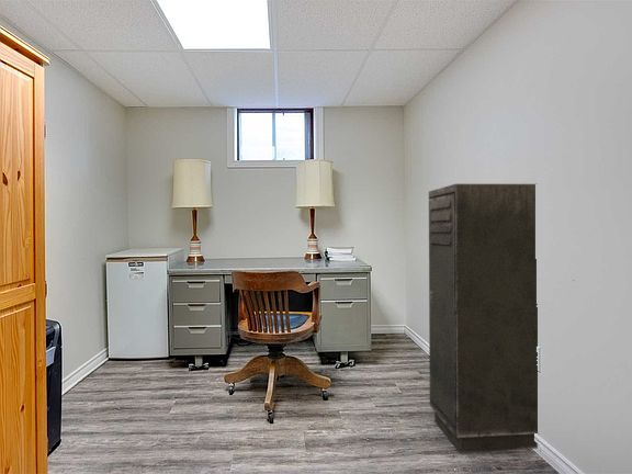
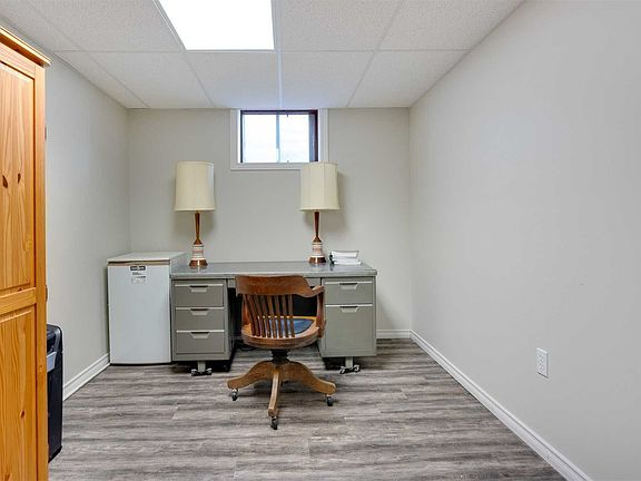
- storage cabinet (478, 311)
